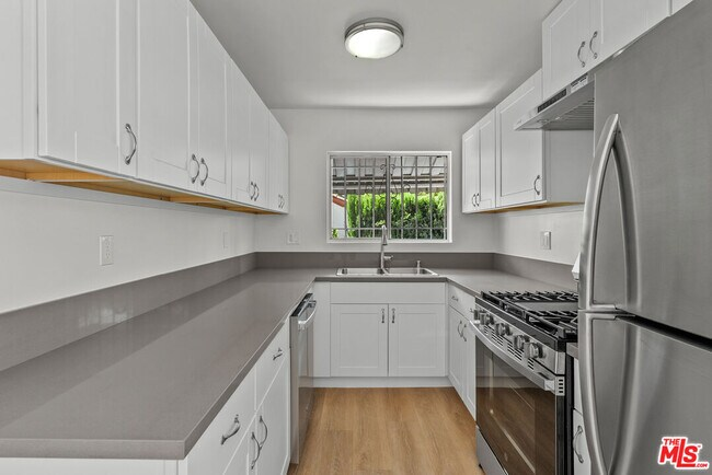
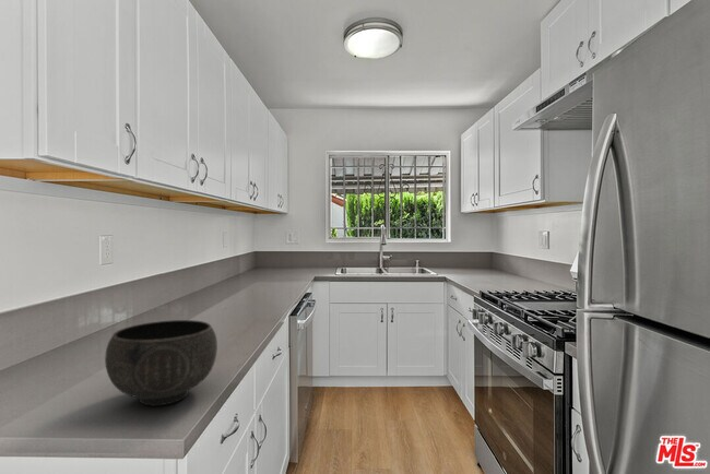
+ bowl (164, 363)
